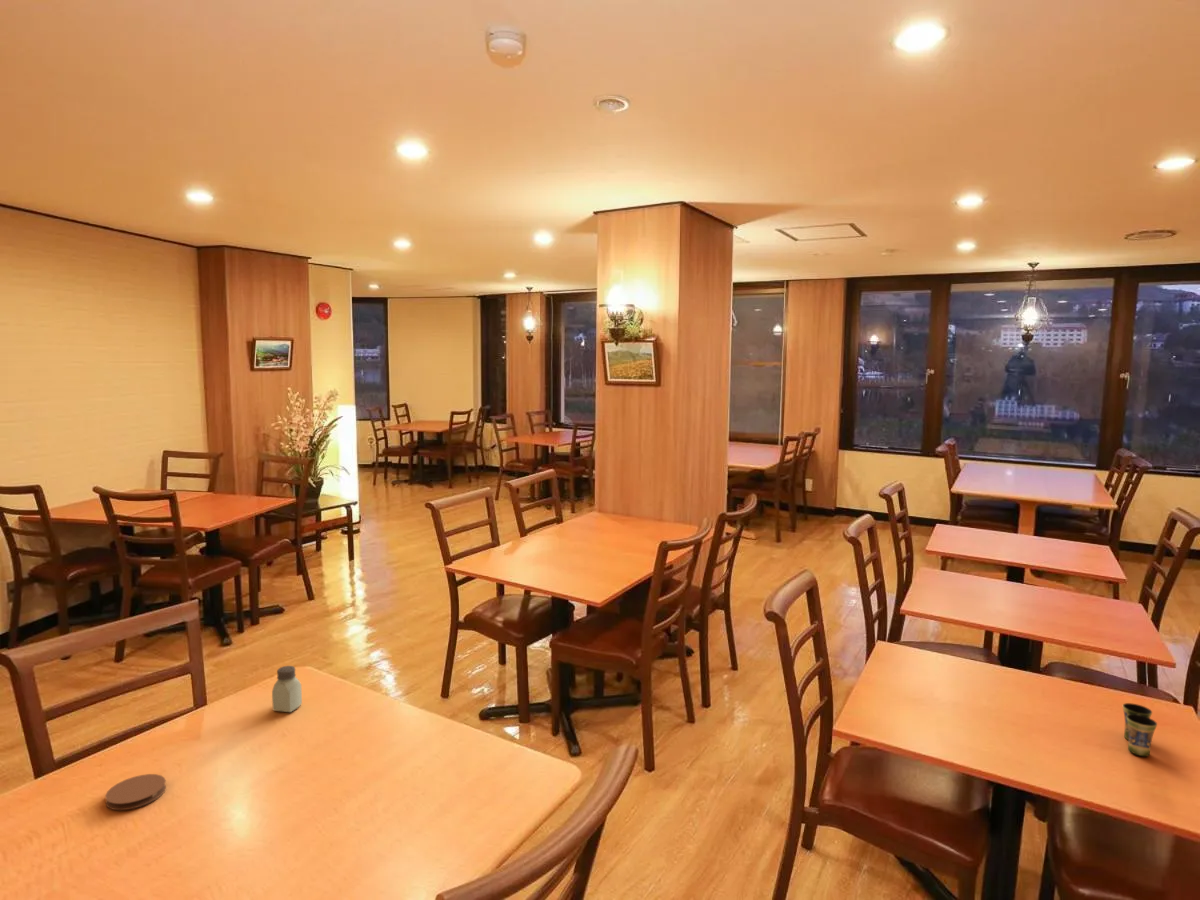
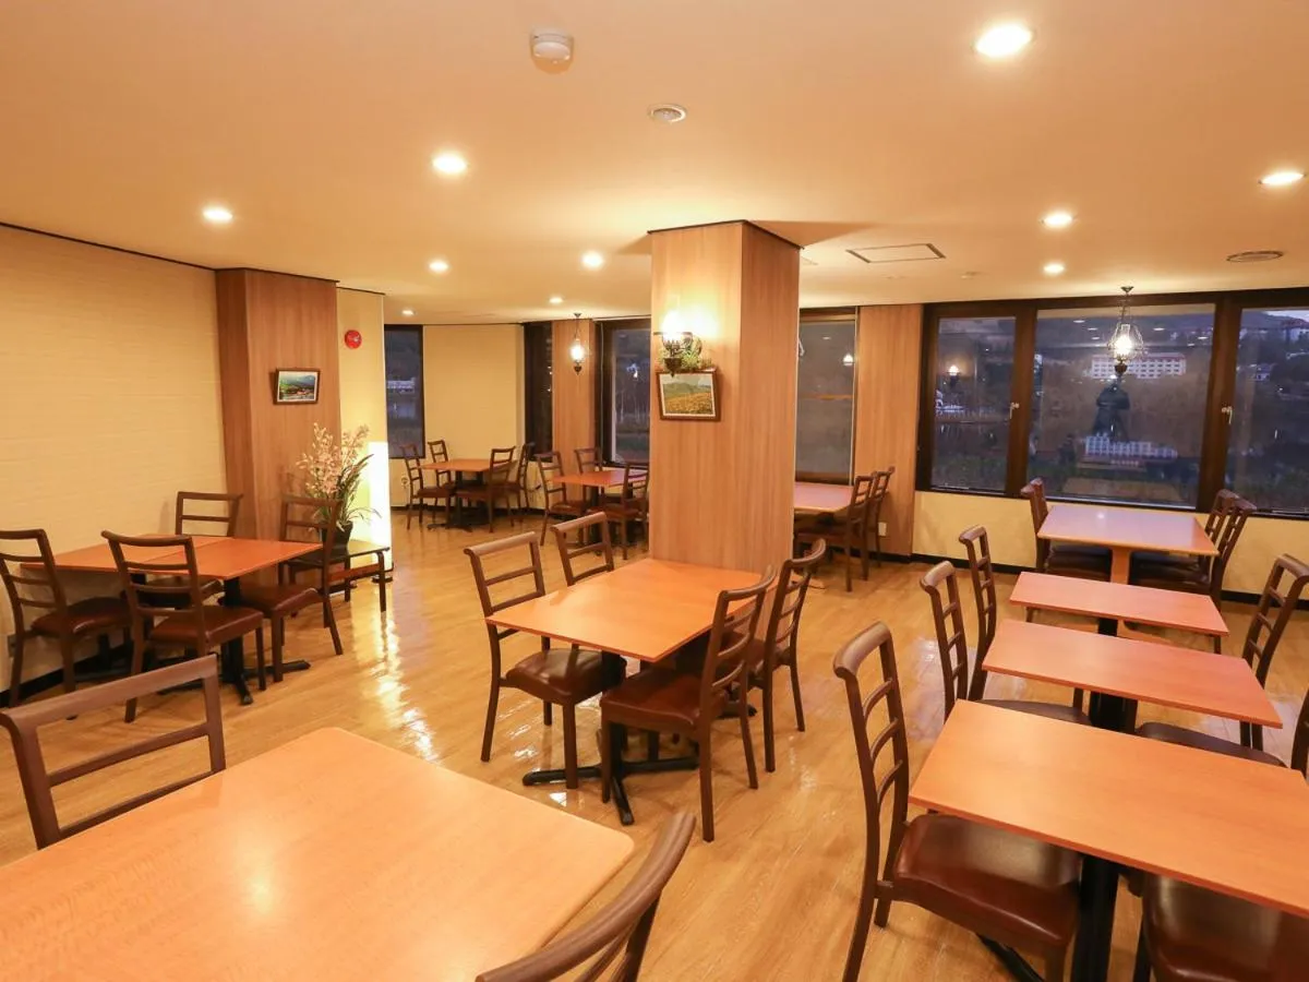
- cup (1138, 729)
- coaster (136, 791)
- saltshaker (286, 688)
